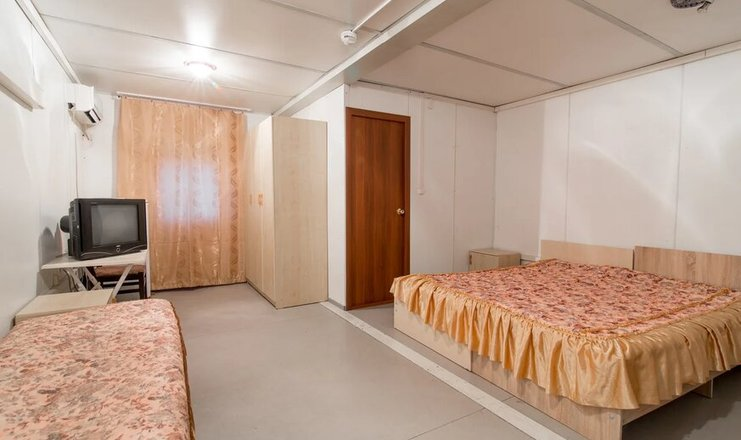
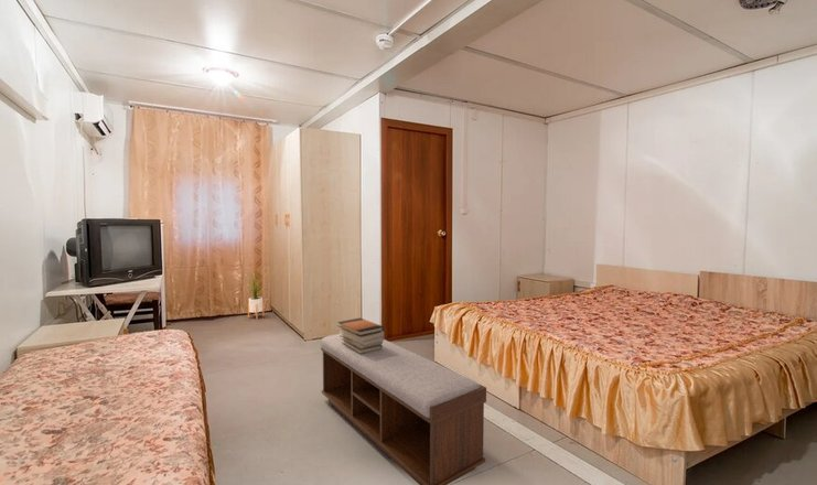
+ bench (388, 391)
+ book stack (361, 334)
+ house plant (256, 292)
